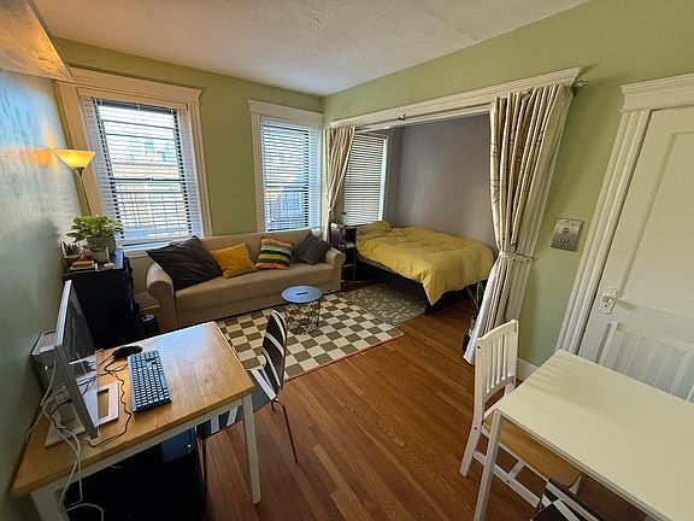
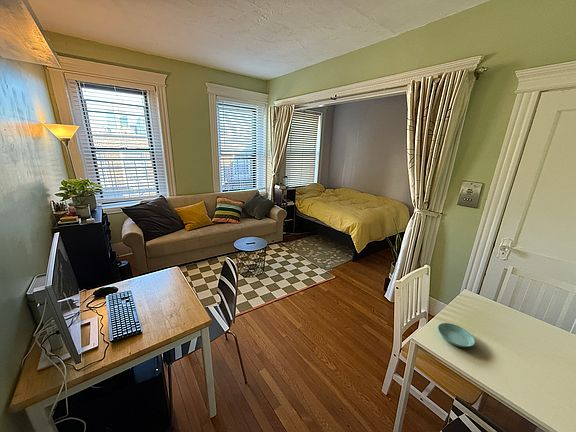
+ saucer (455, 335)
